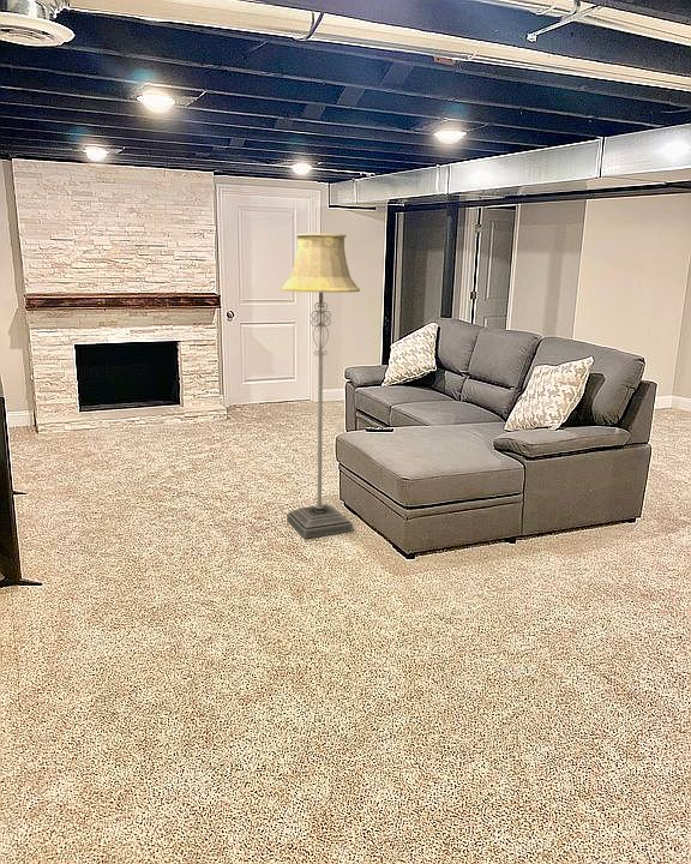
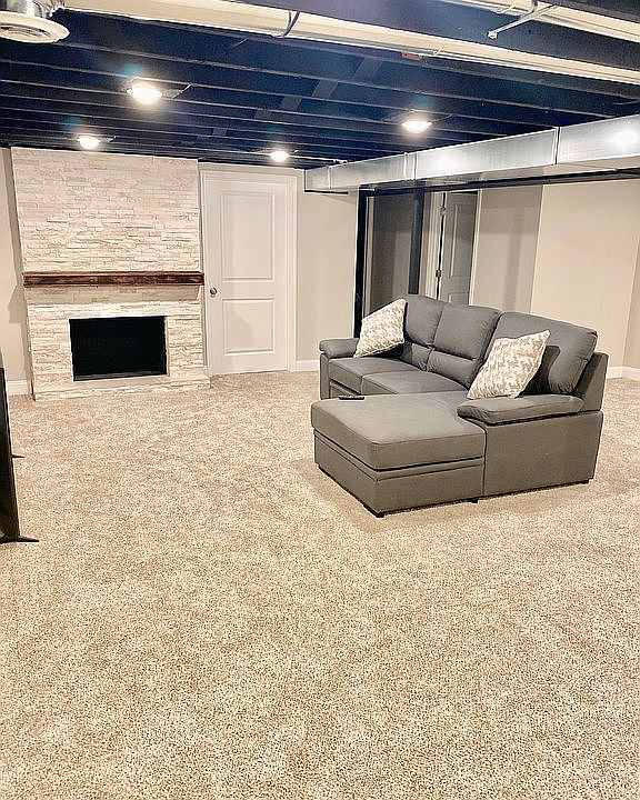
- floor lamp (319, 388)
